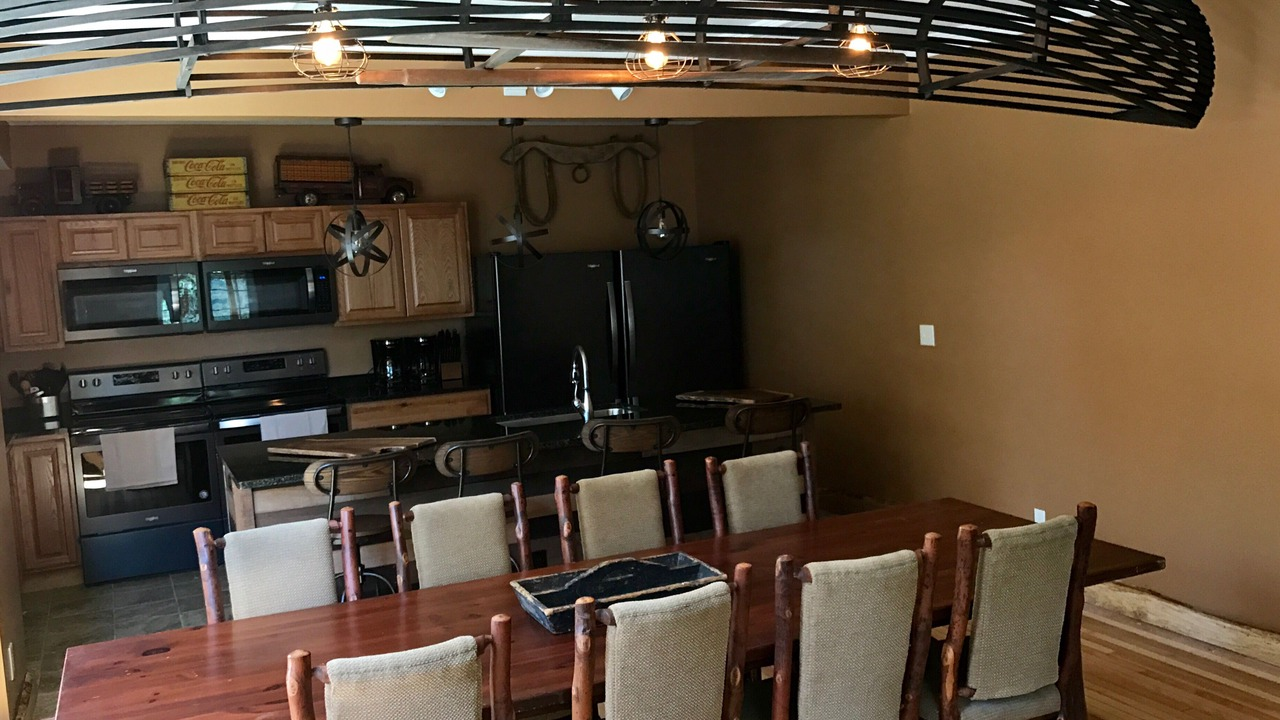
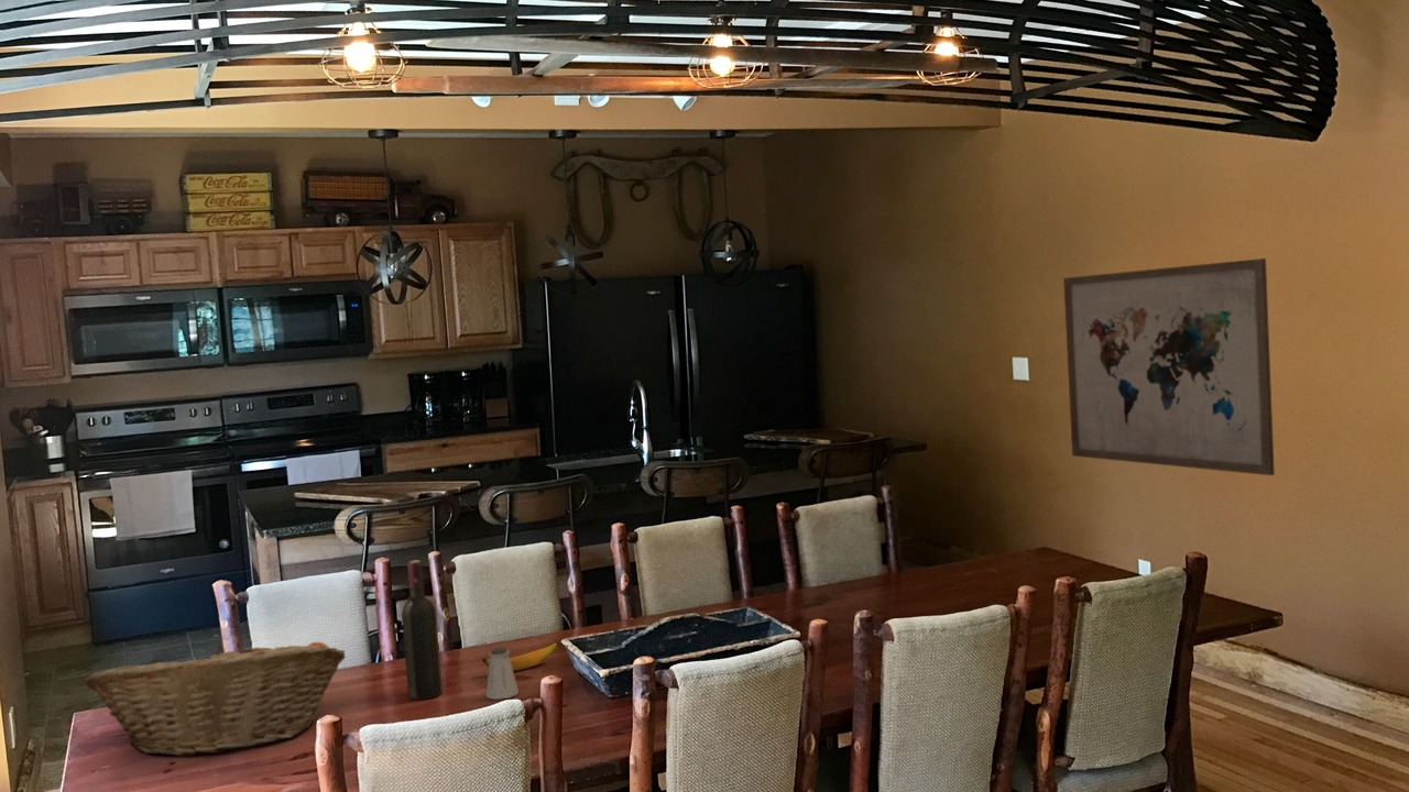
+ fruit basket (220, 685)
+ wine bottle (419, 627)
+ saltshaker (500, 671)
+ wall art (1158, 366)
+ banana (521, 658)
